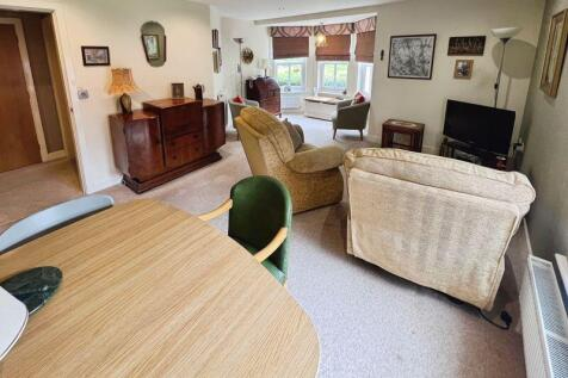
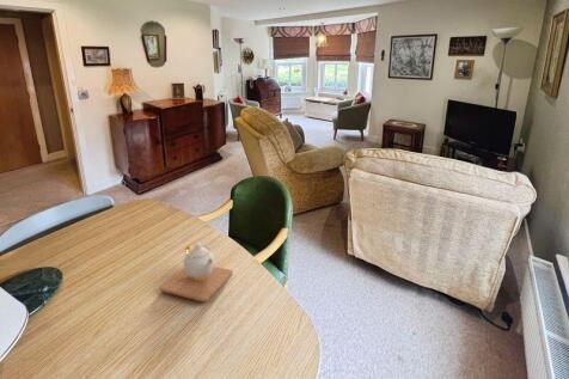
+ teapot (196, 263)
